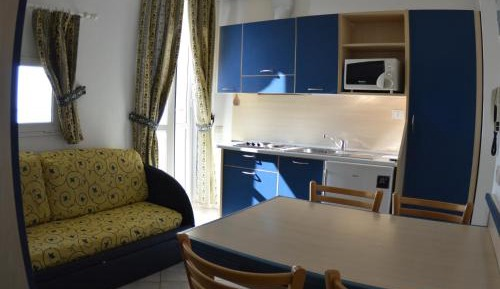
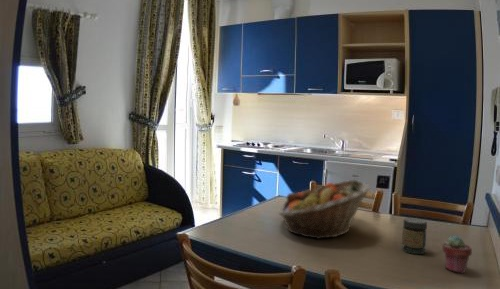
+ jar (414, 235)
+ potted succulent (456, 252)
+ fruit basket (323, 205)
